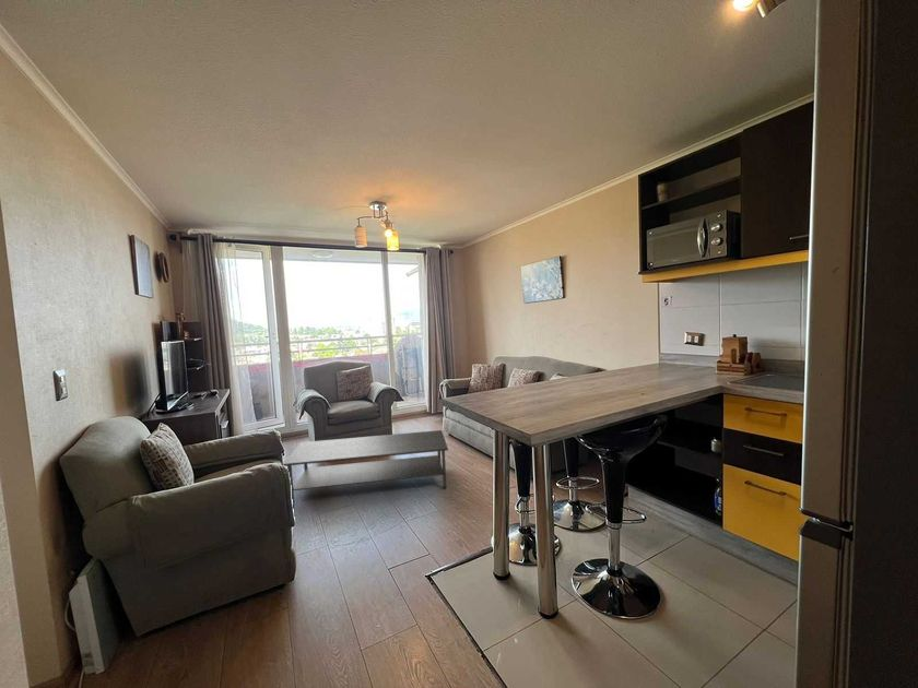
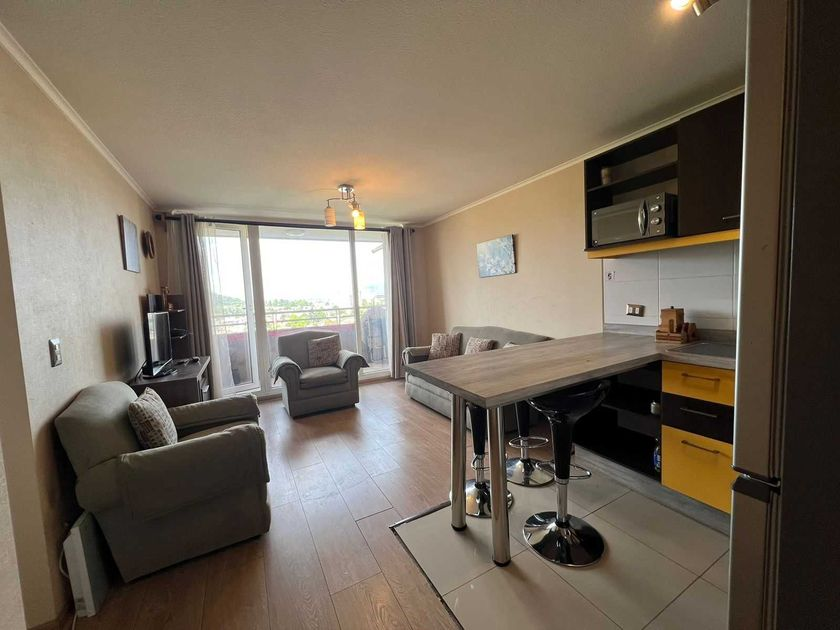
- coffee table (372, 465)
